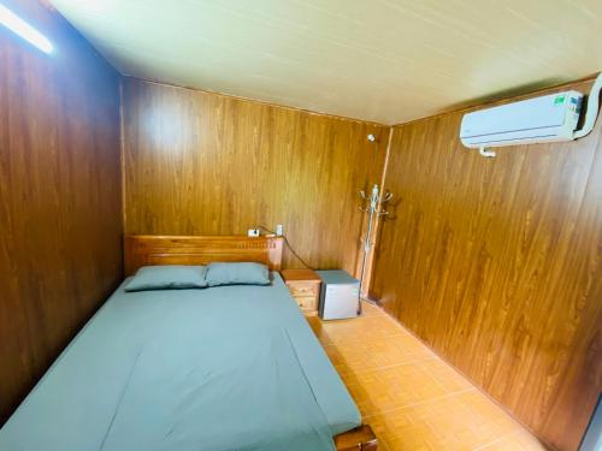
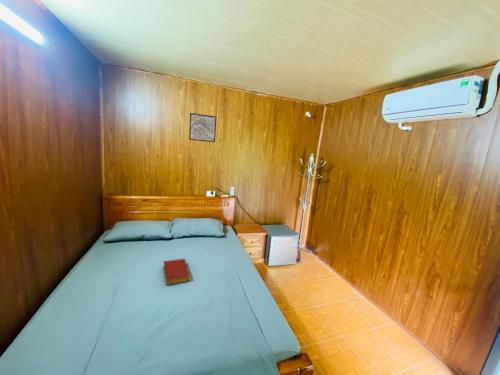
+ book (176, 270)
+ wall art (202, 128)
